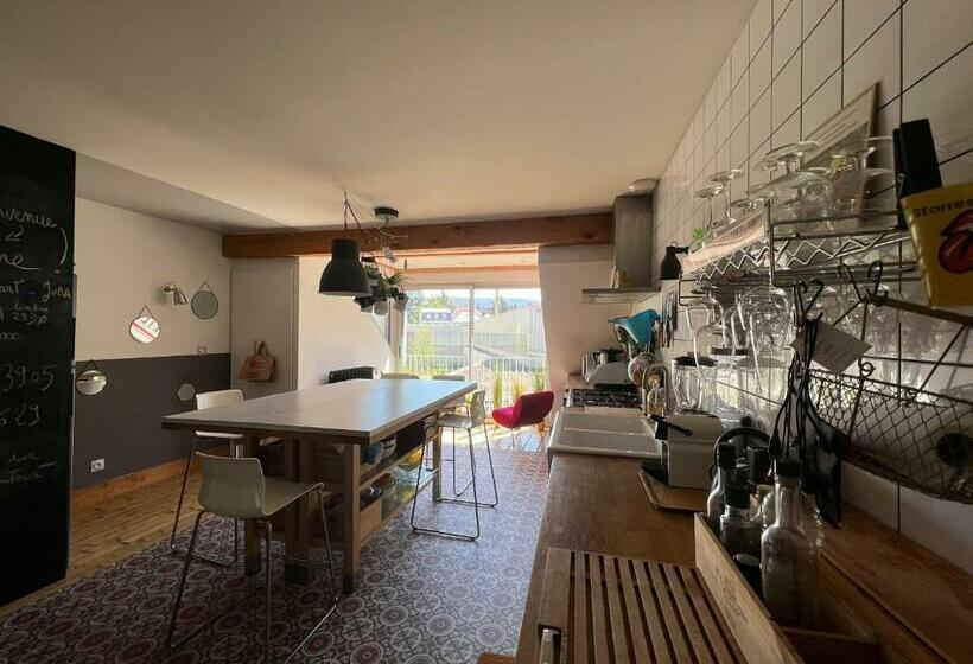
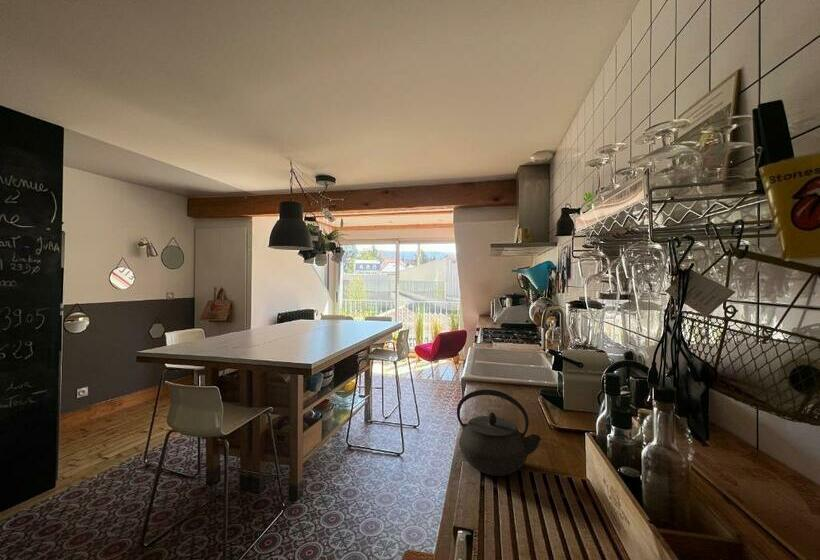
+ kettle (497, 428)
